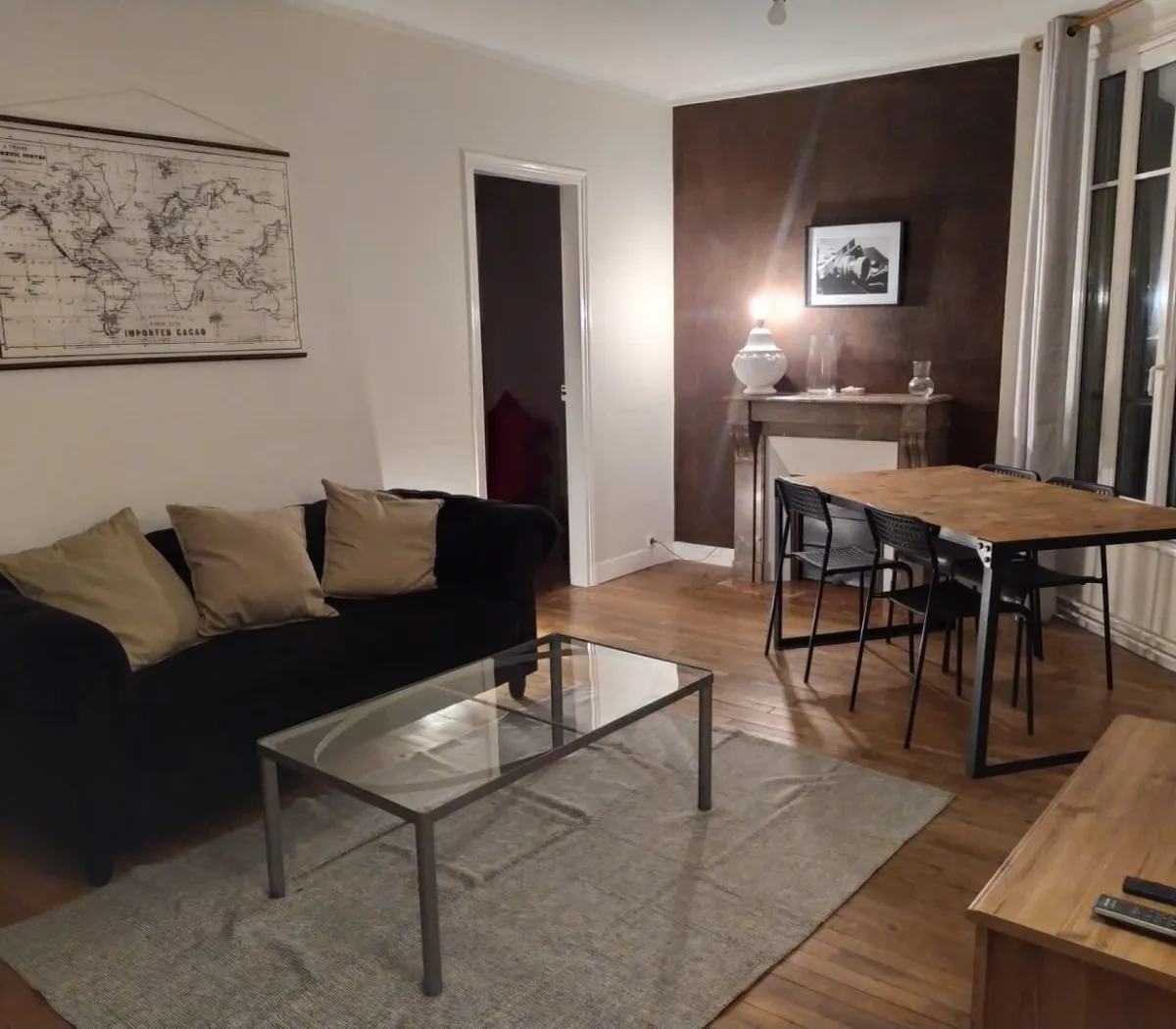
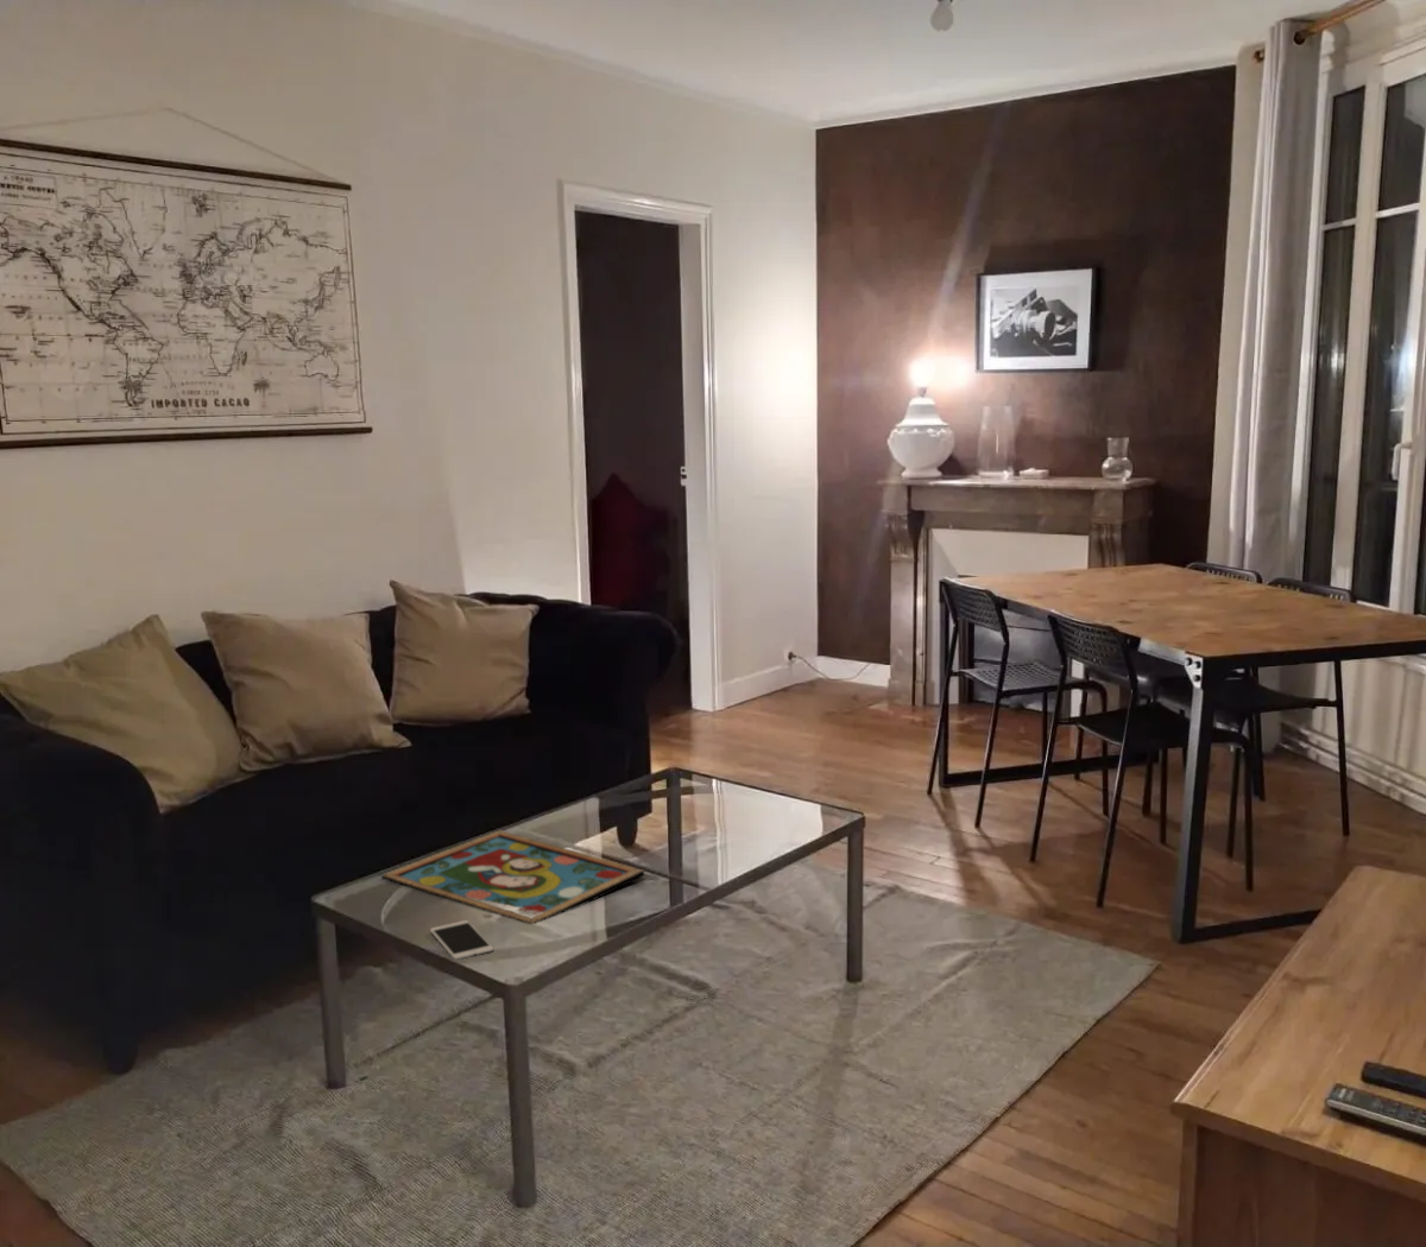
+ smartphone (461, 939)
+ framed painting (513, 874)
